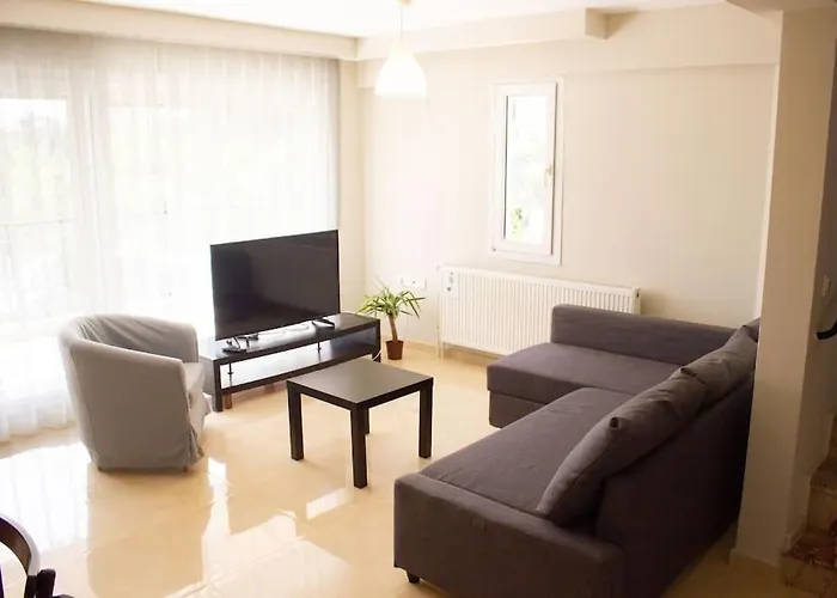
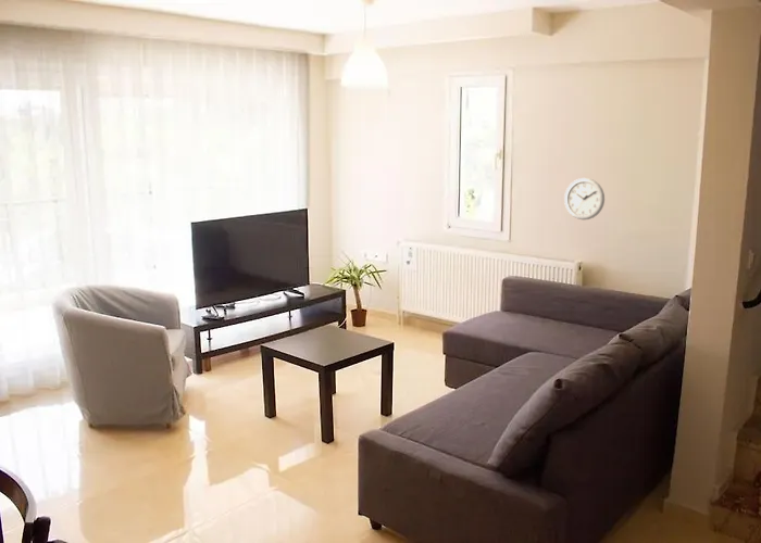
+ wall clock (584, 199)
